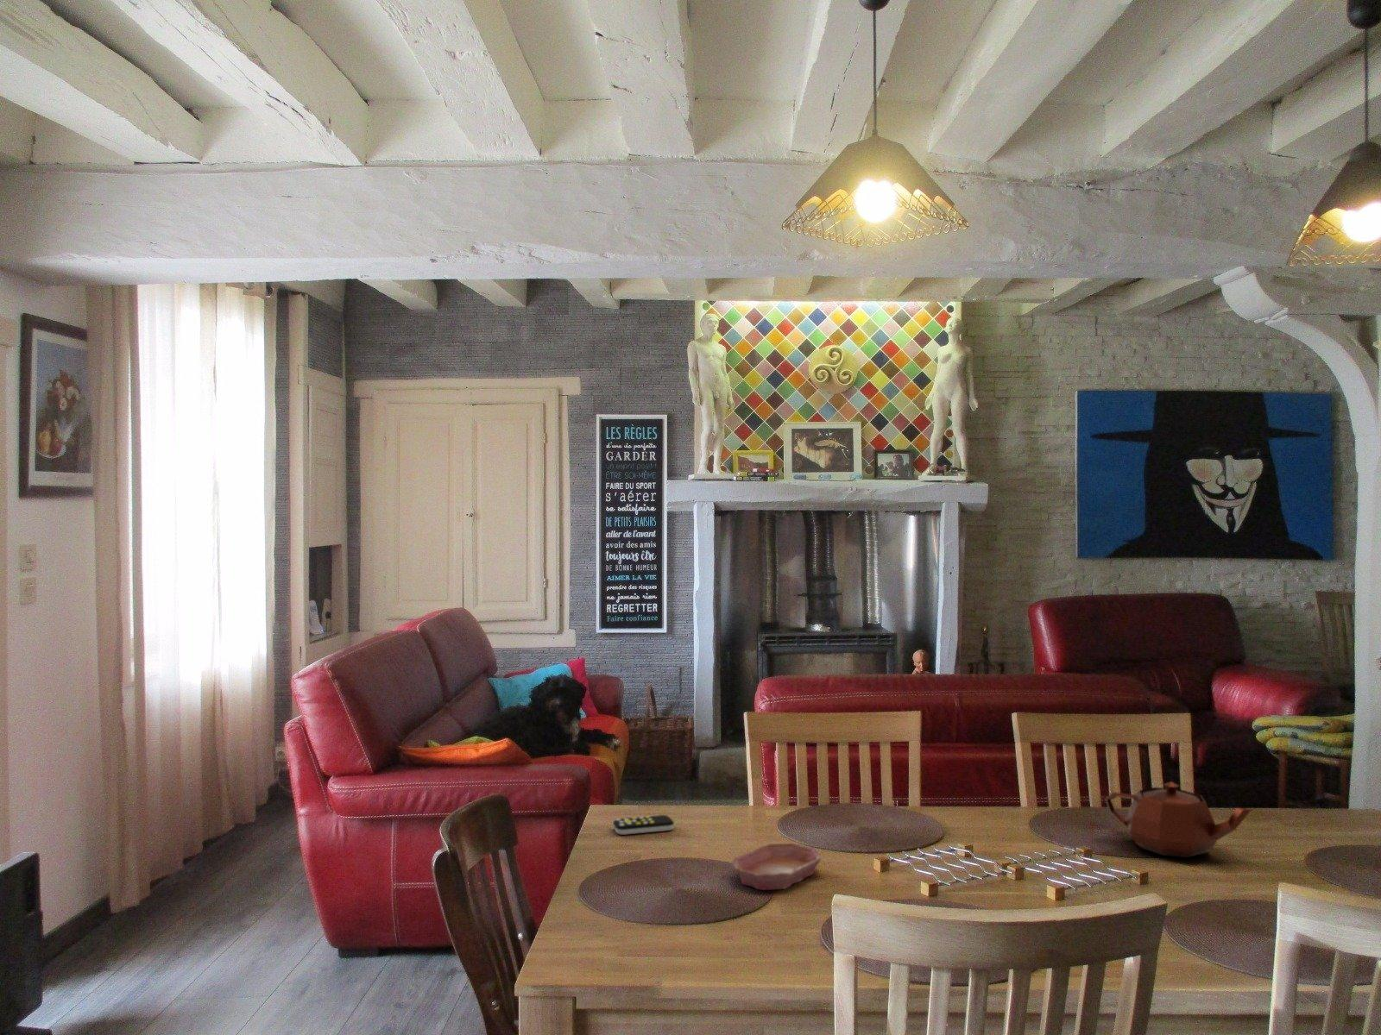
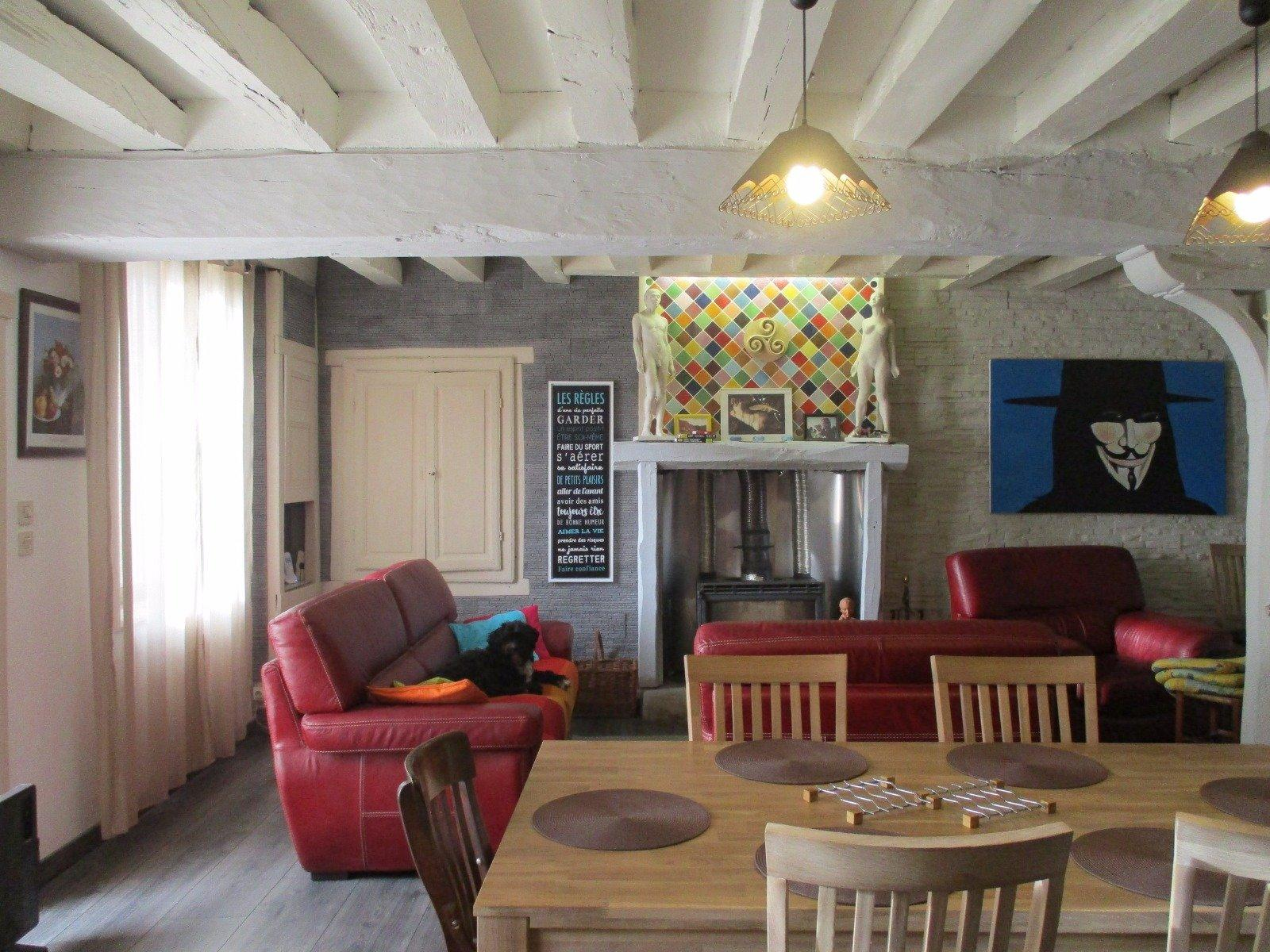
- bowl (776, 866)
- remote control (643, 824)
- teapot (1175, 815)
